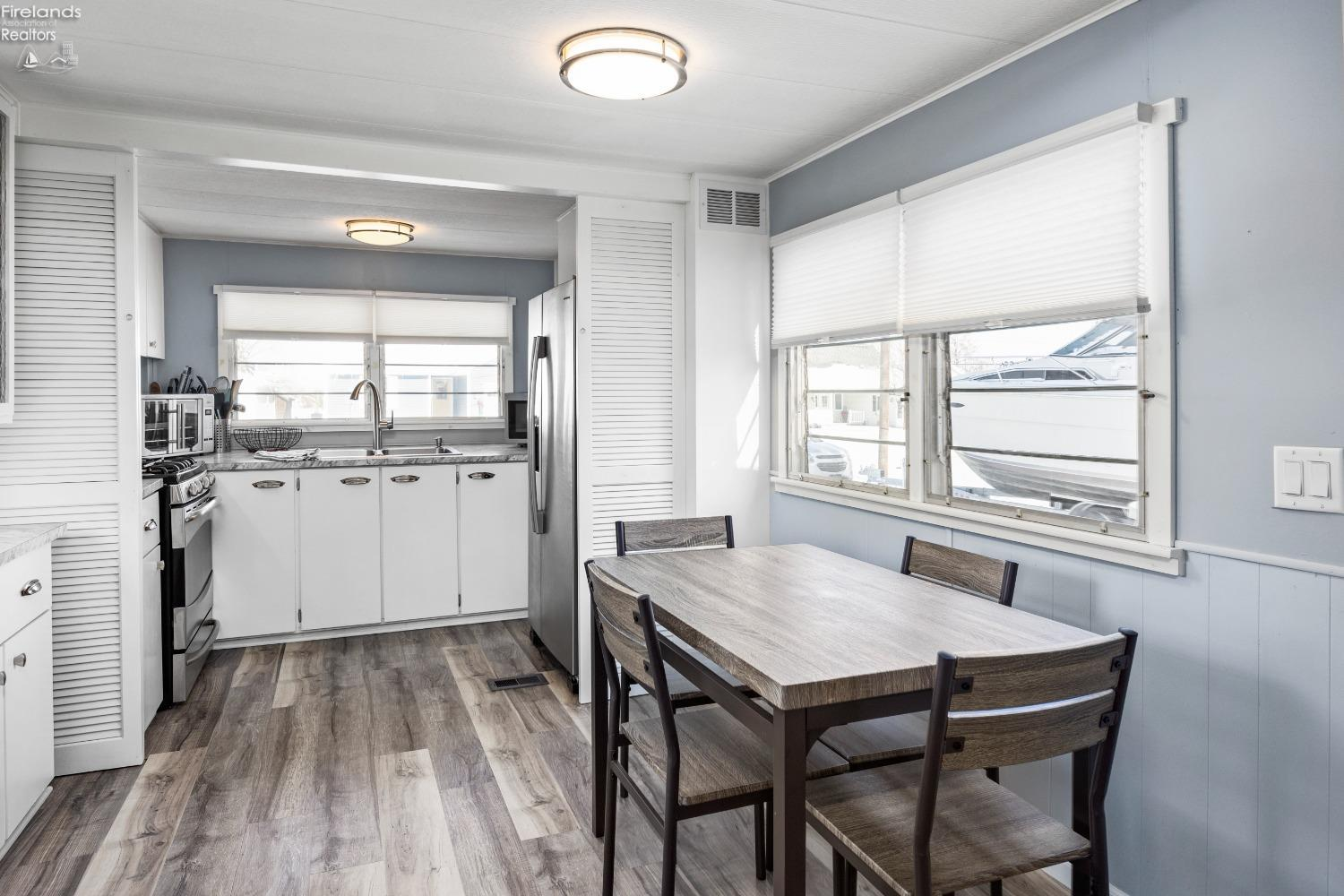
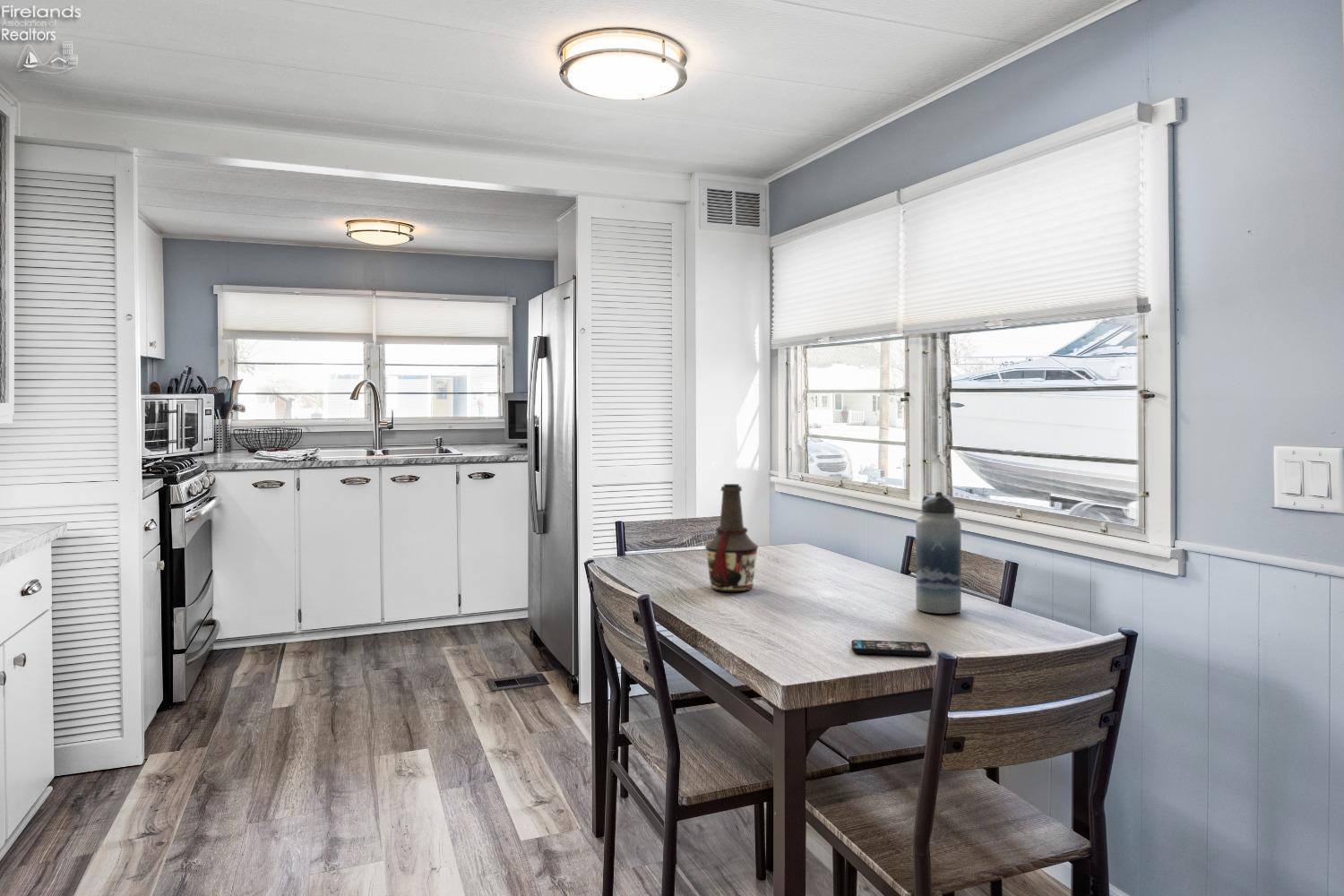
+ water bottle (938, 550)
+ smartphone (890, 647)
+ bottle (730, 536)
